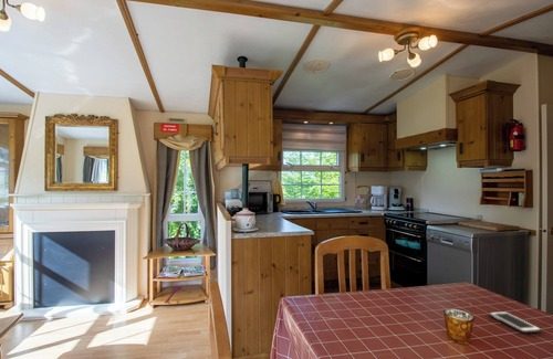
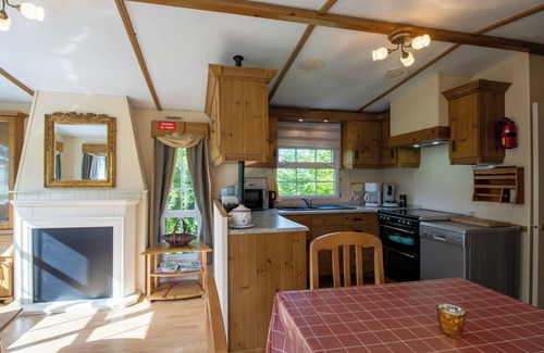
- cell phone (513, 321)
